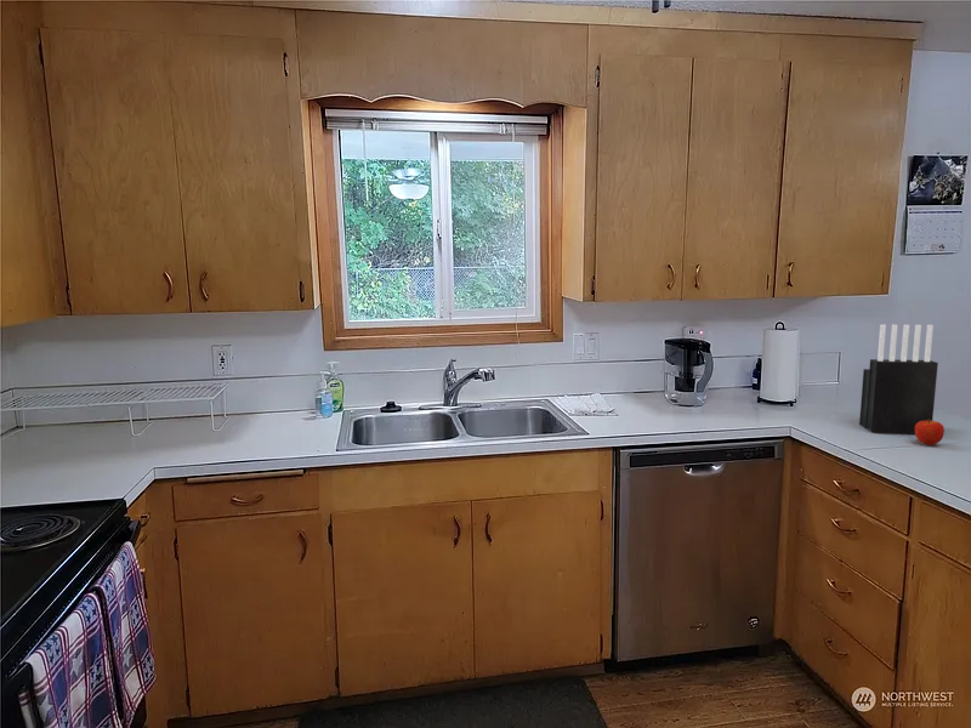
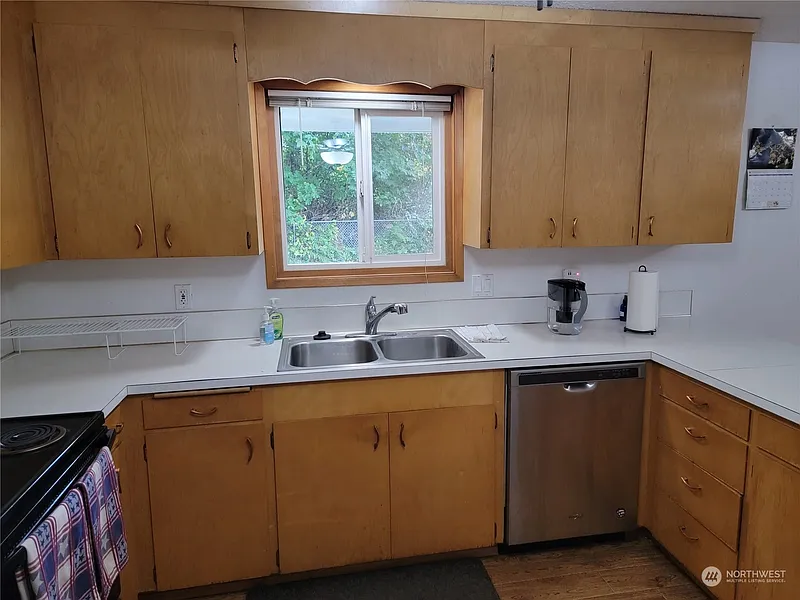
- knife block (897, 376)
- fruit (929, 431)
